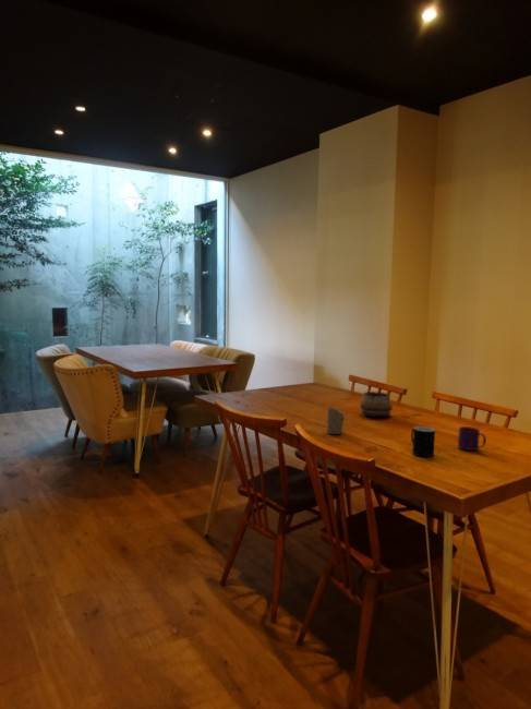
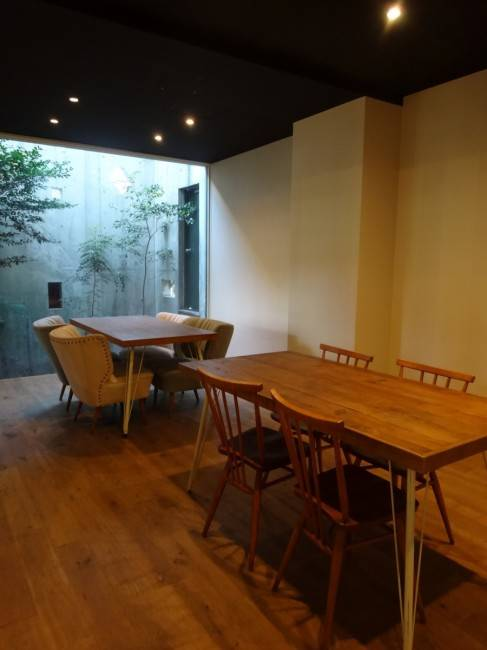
- cup (421, 440)
- decorative bowl (375, 404)
- mug (472, 440)
- candle (335, 419)
